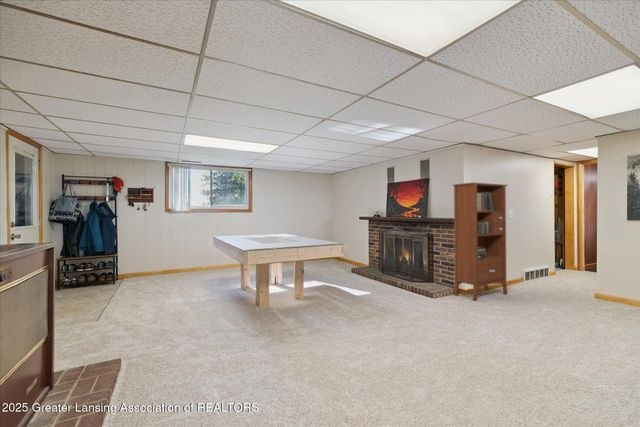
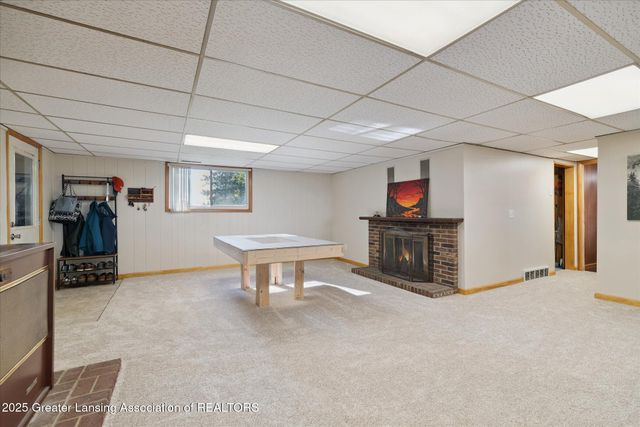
- bookcase (481, 239)
